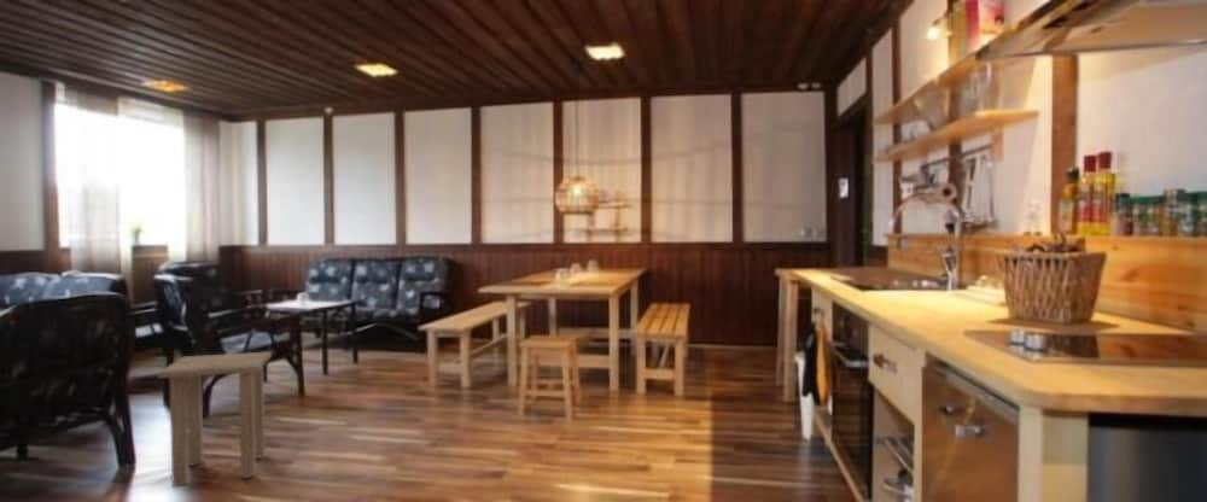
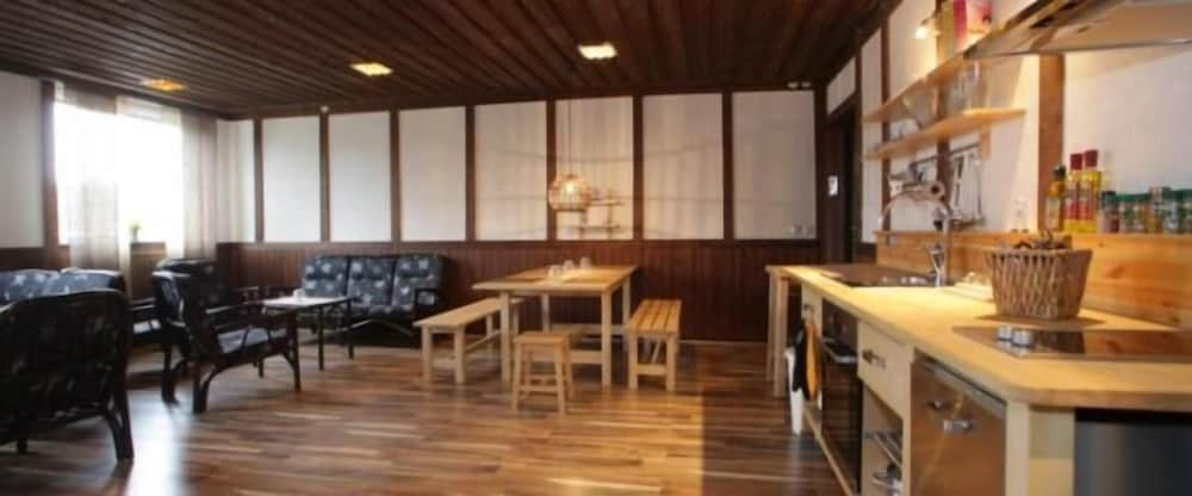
- side table (202, 415)
